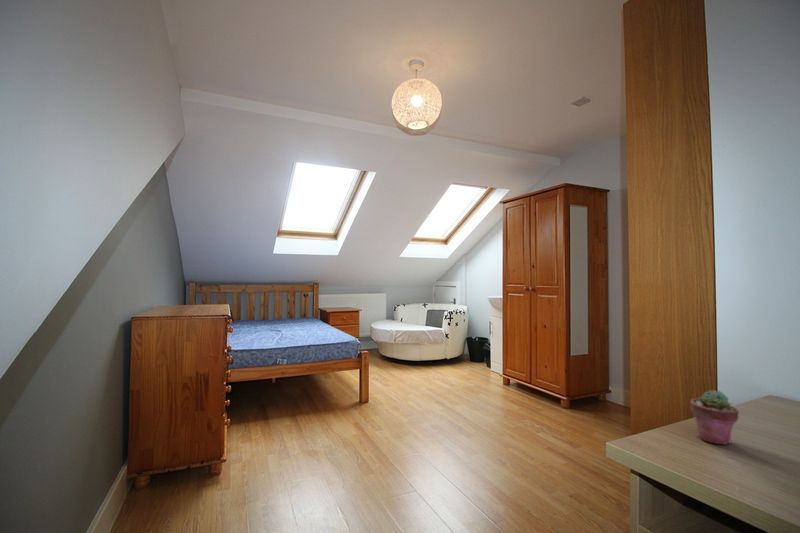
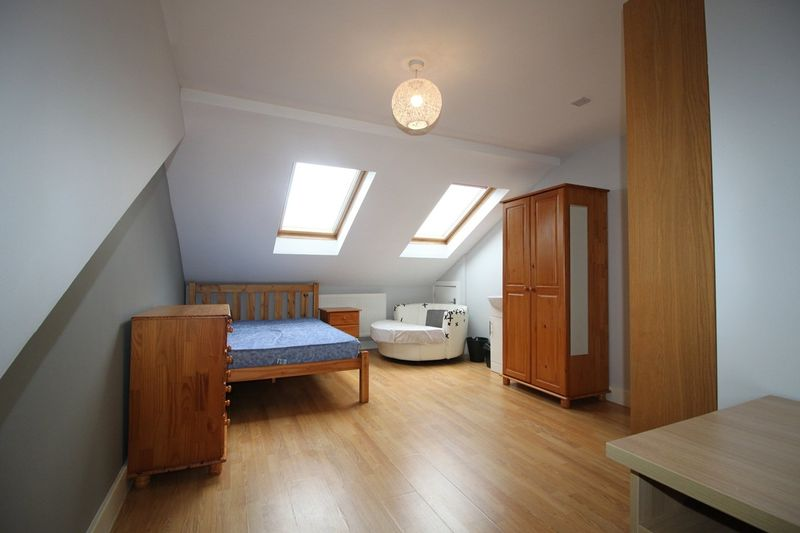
- potted succulent (713, 414)
